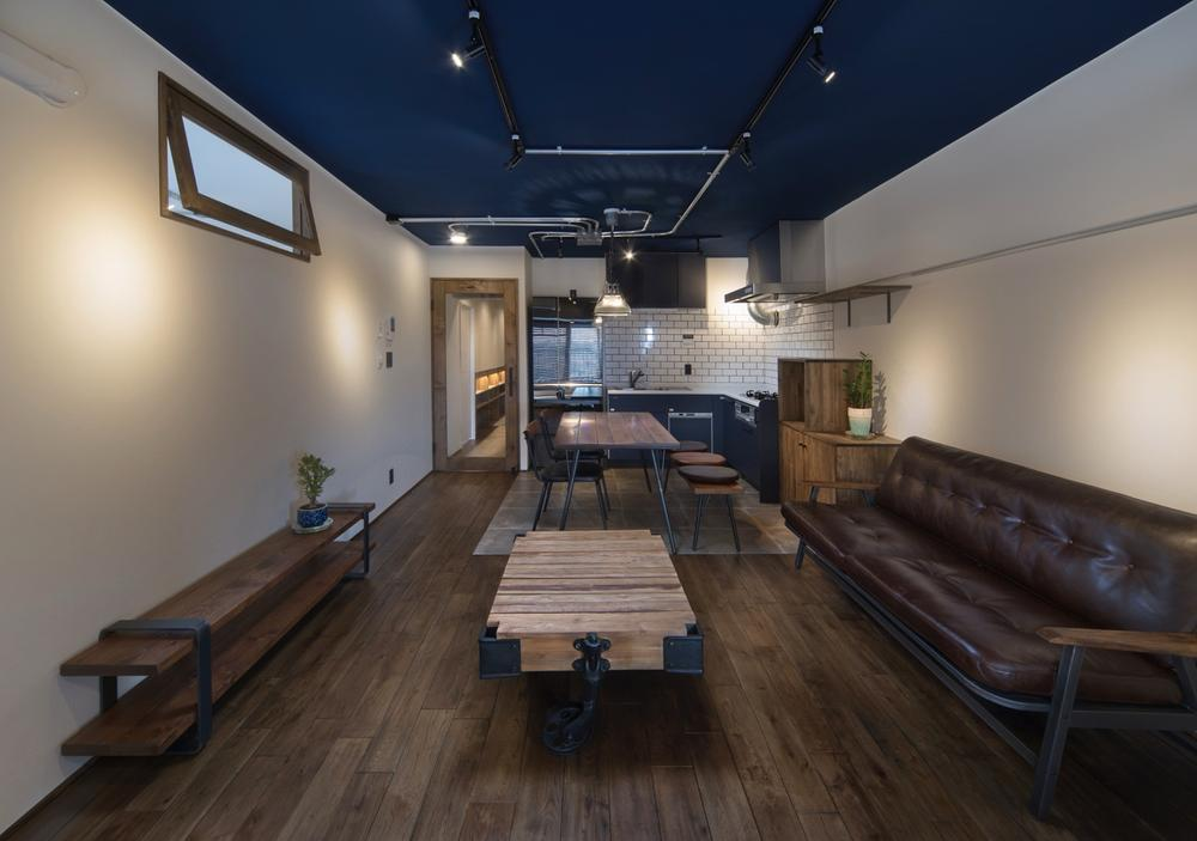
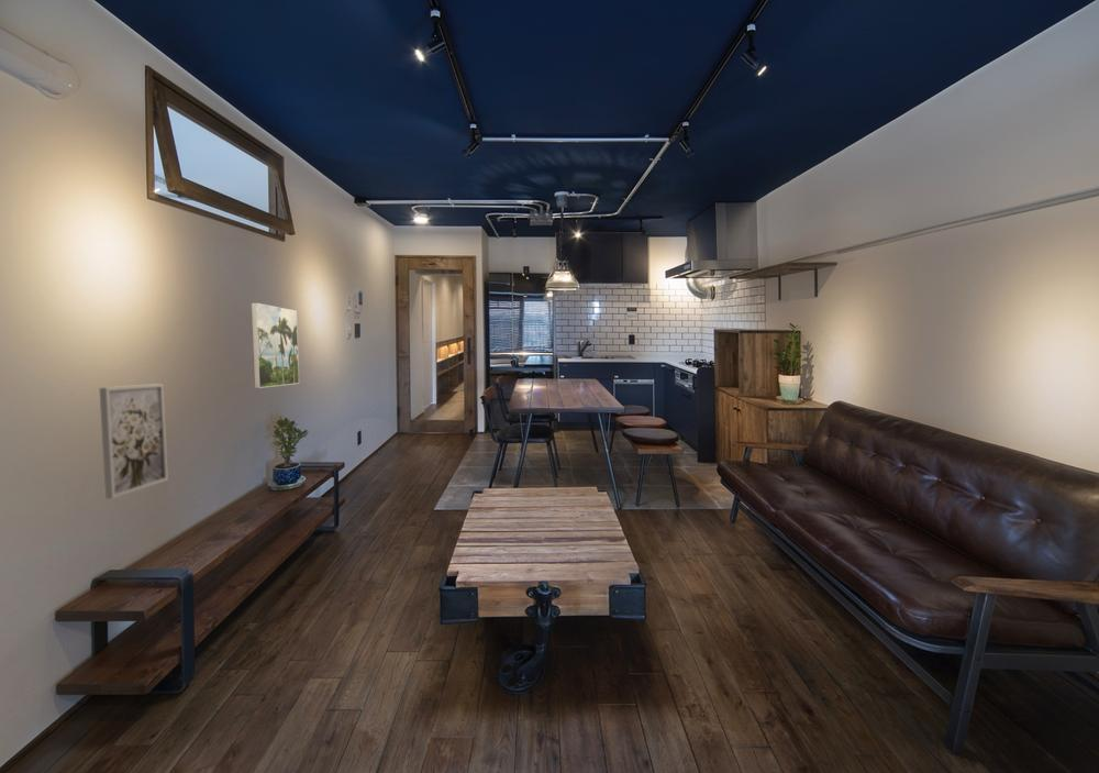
+ wall art (136, 437)
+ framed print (277, 346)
